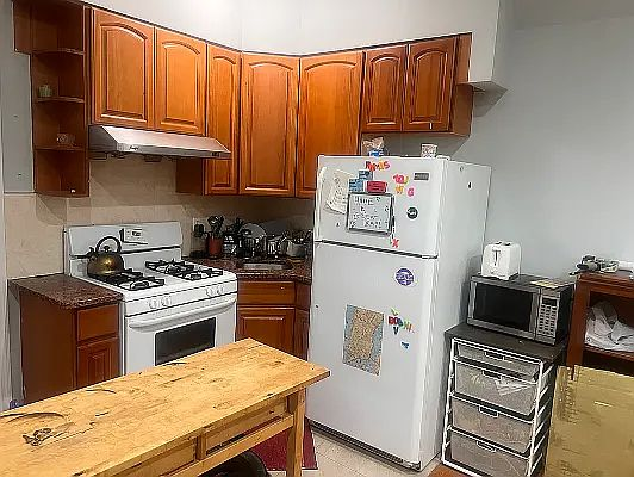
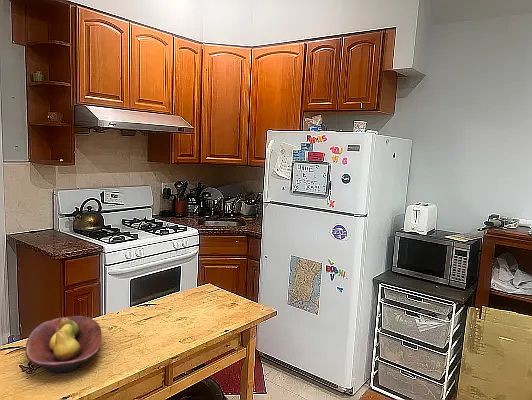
+ fruit bowl (65, 339)
